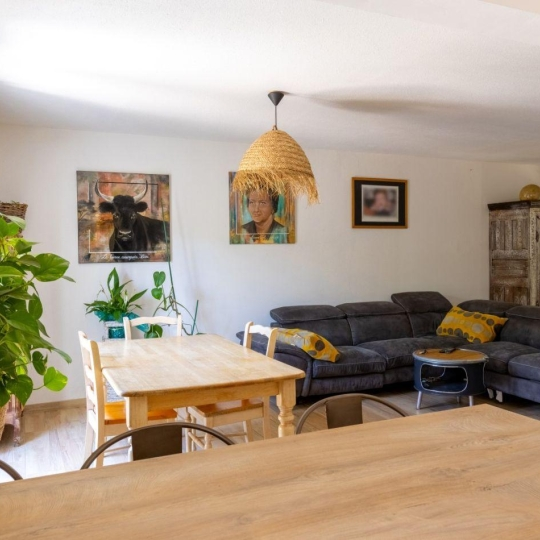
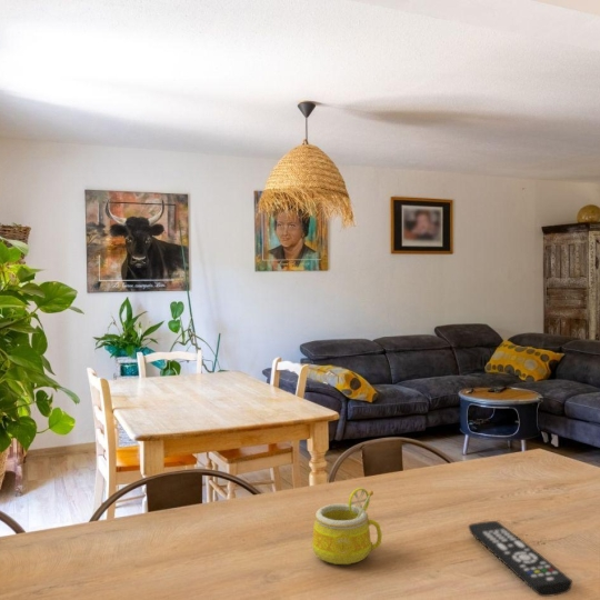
+ remote control (514, 554)
+ mug (347, 522)
